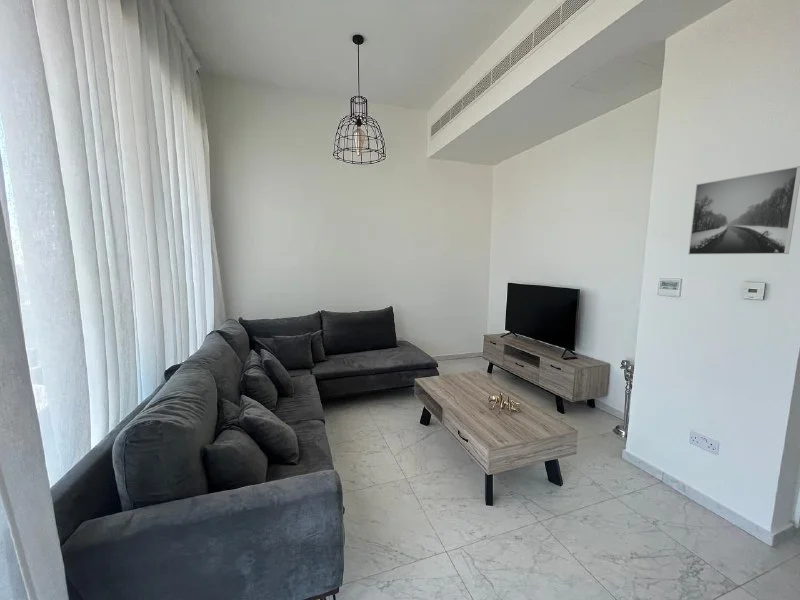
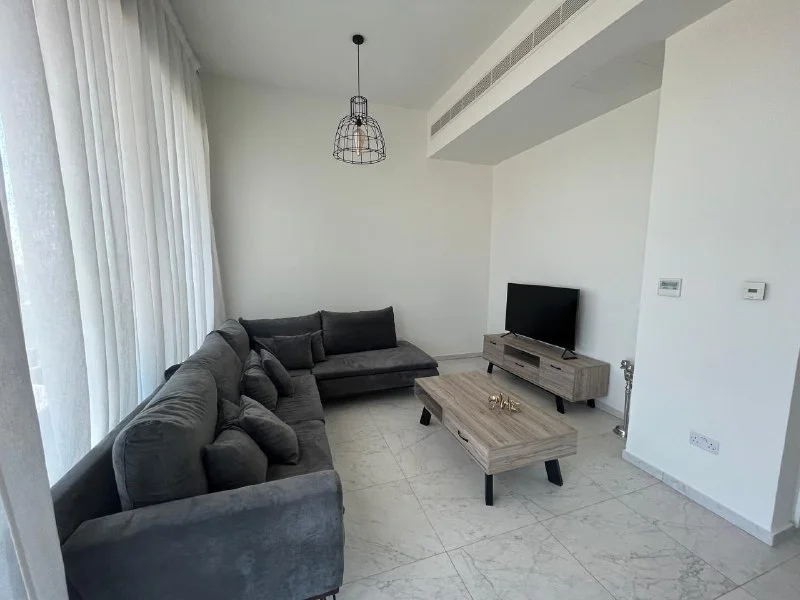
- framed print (738, 215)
